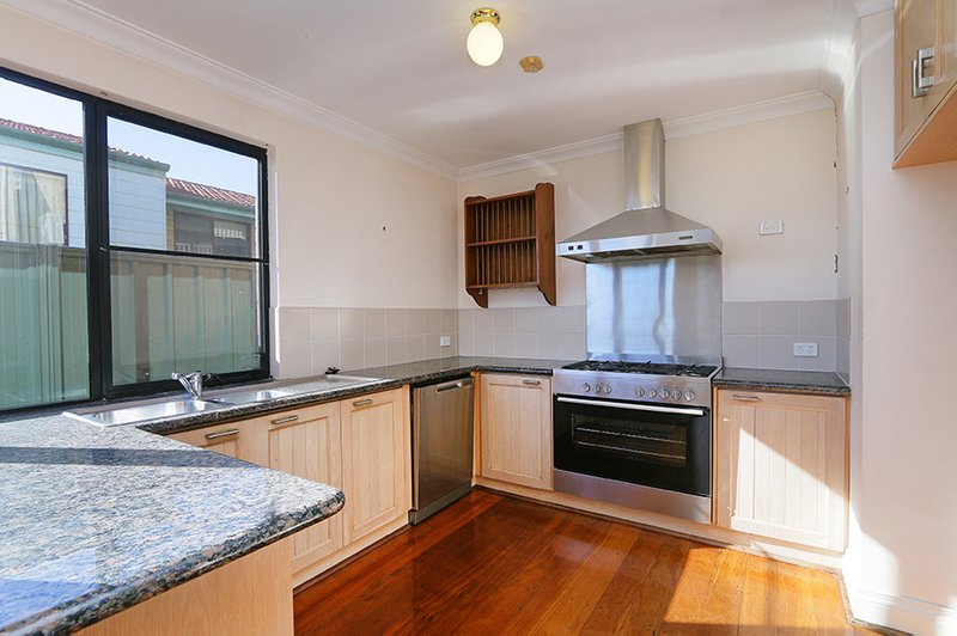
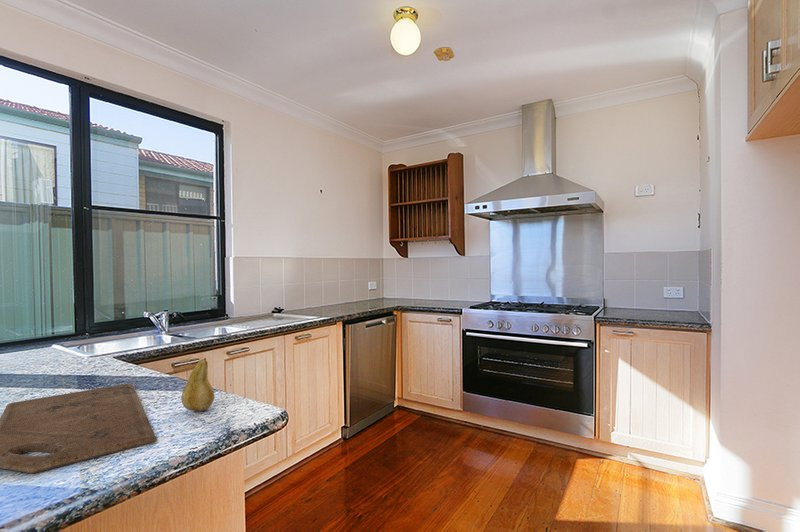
+ cutting board (73, 420)
+ fruit (198, 383)
